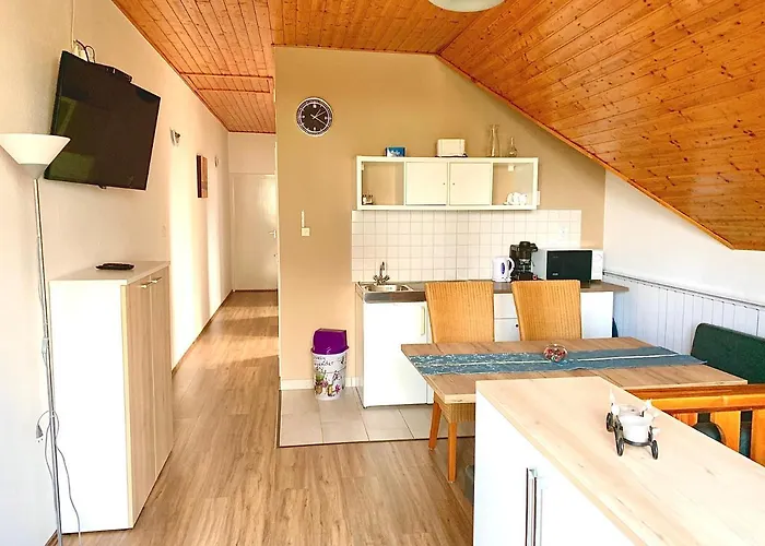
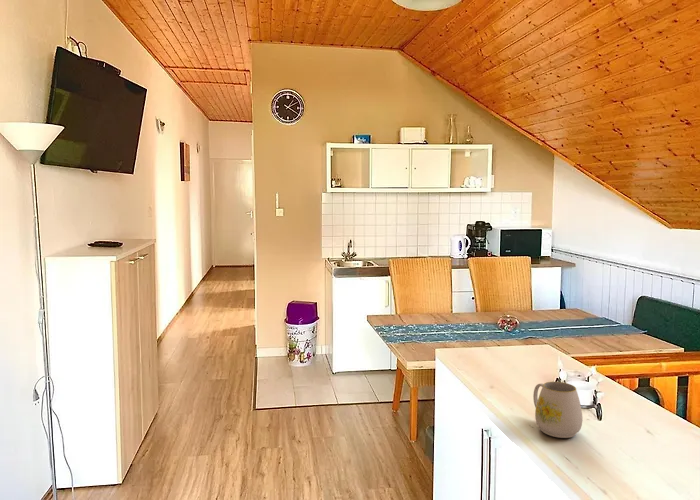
+ mug (554, 406)
